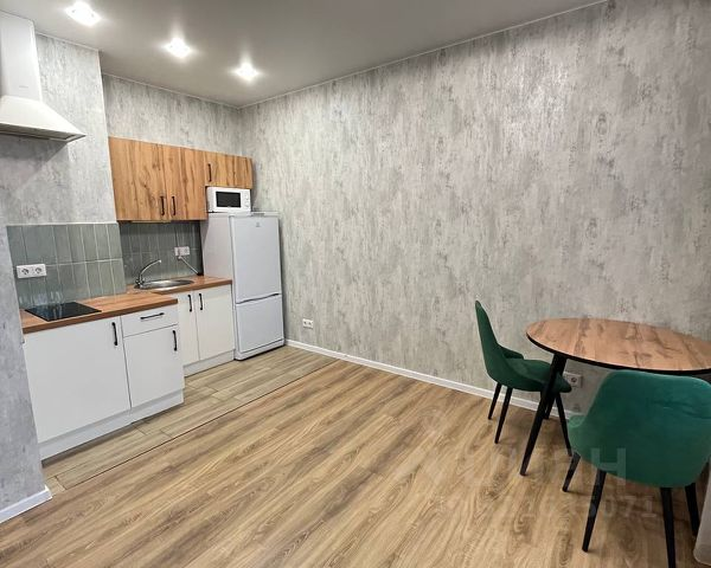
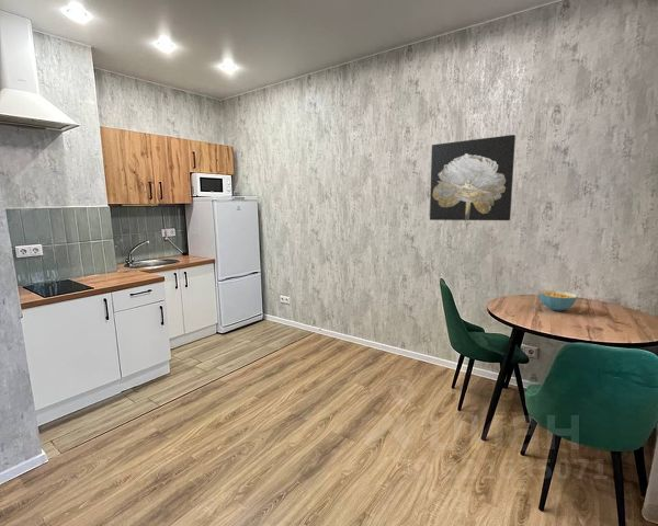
+ cereal bowl (557, 301)
+ wall art (469, 181)
